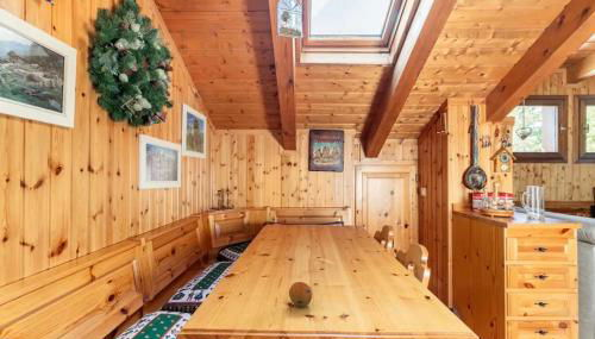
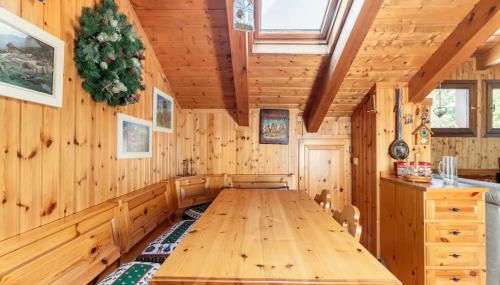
- fruit (300, 294)
